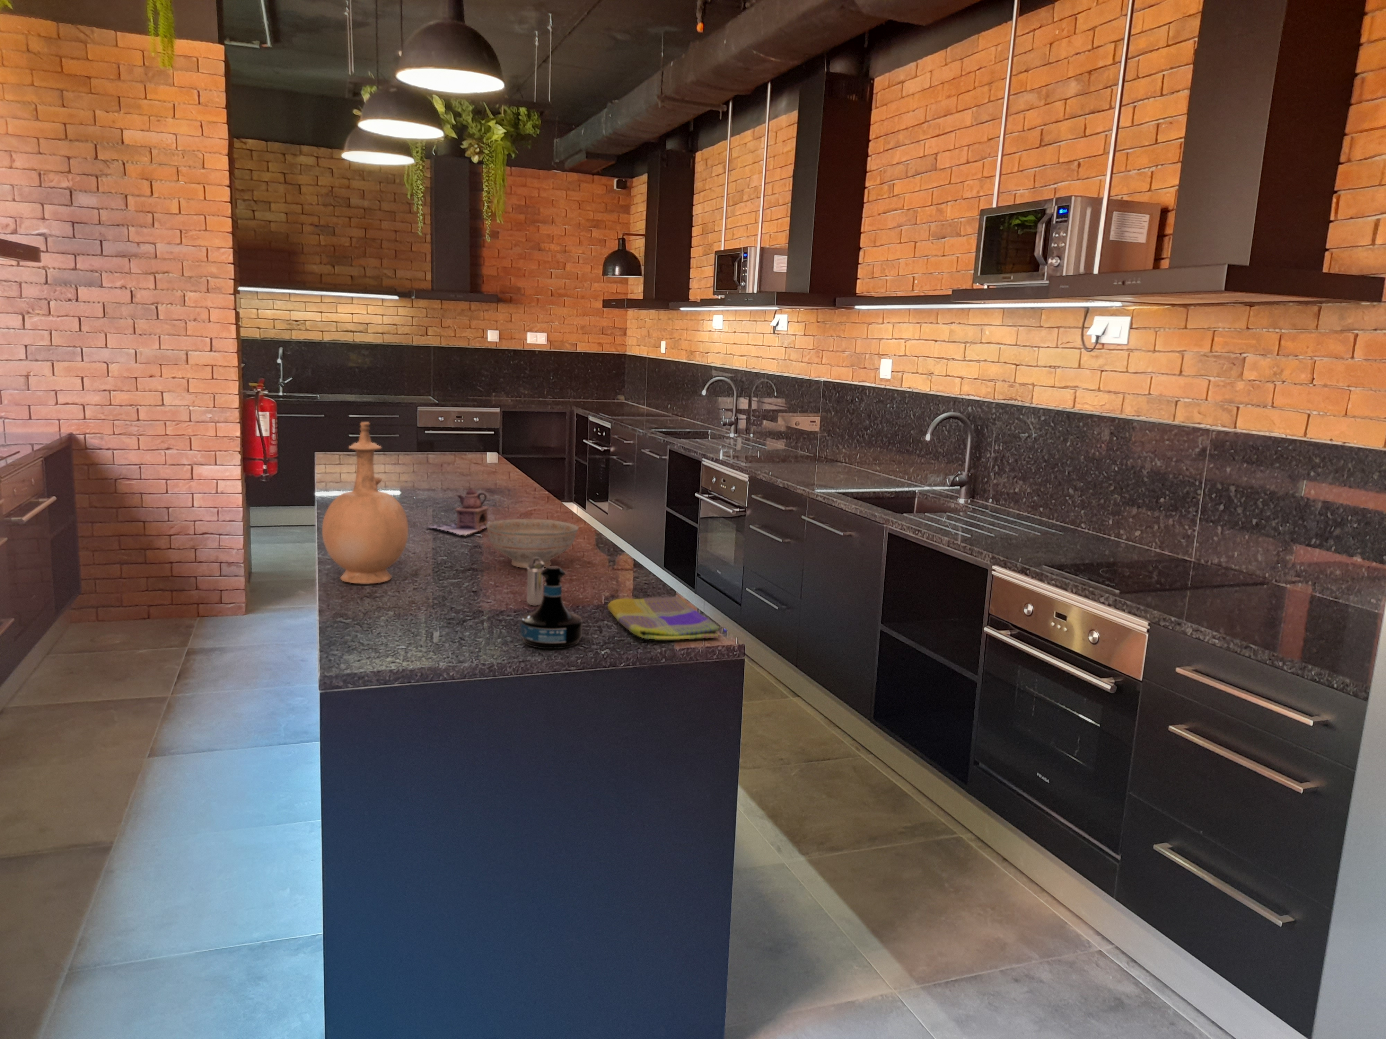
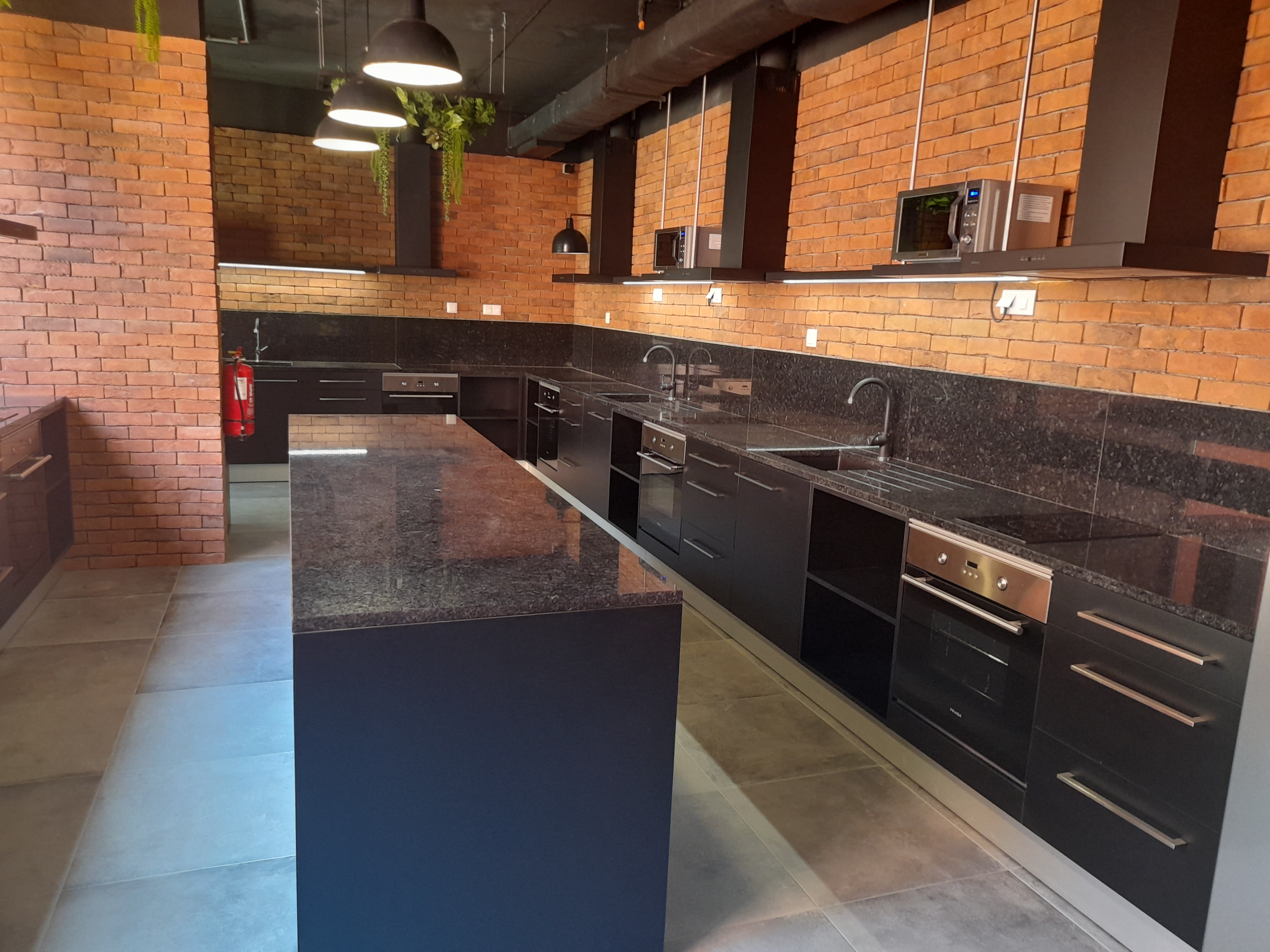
- tequila bottle (552, 604)
- teapot (469, 509)
- vase (366, 501)
- dish towel (661, 617)
- shaker (536, 581)
- decorative bowl (531, 545)
